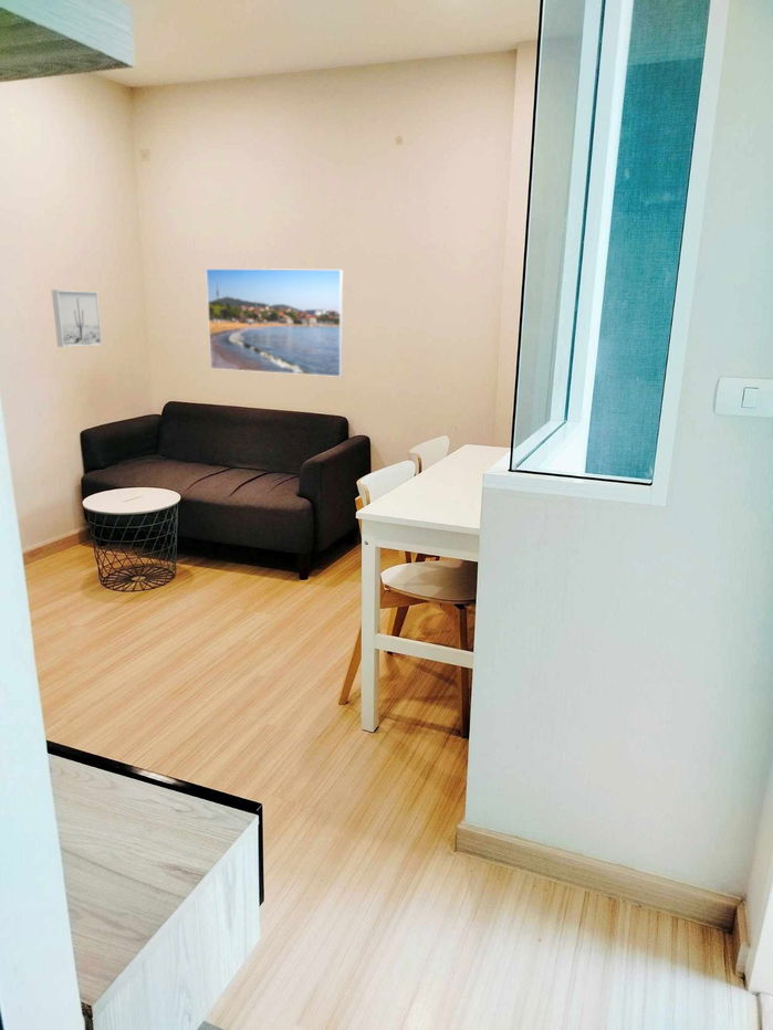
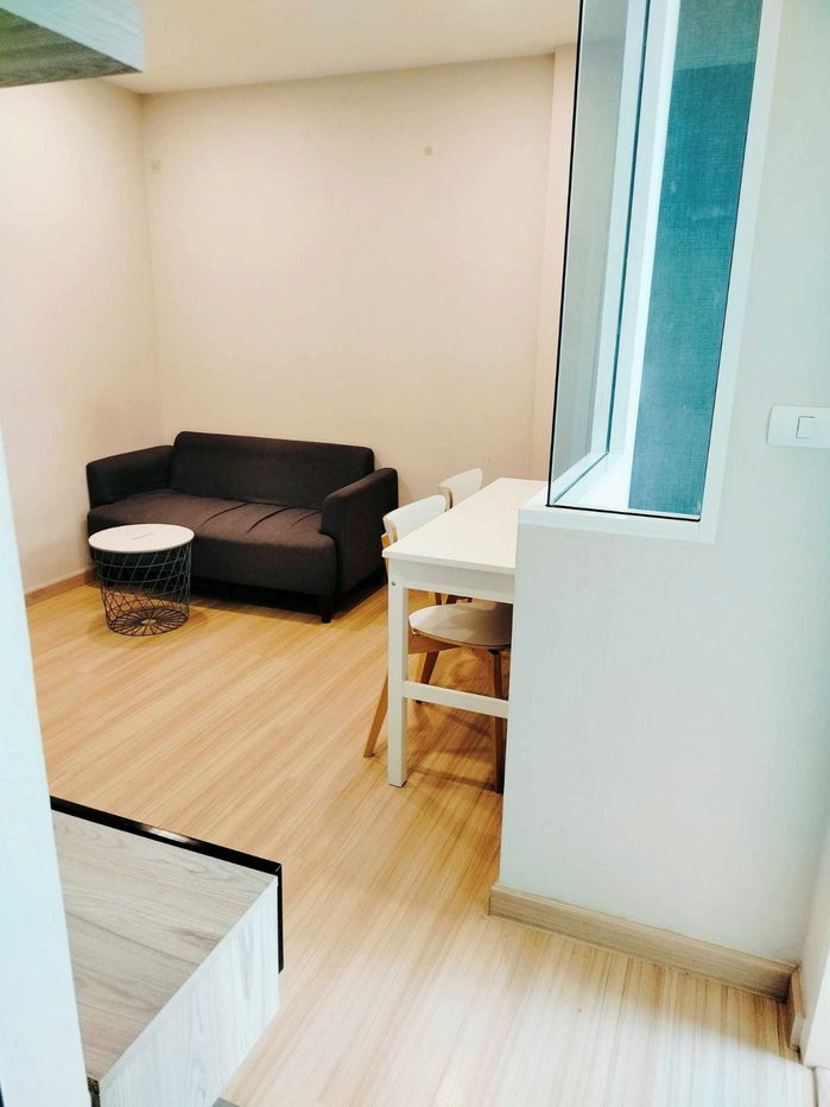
- wall art (77, 318)
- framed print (273, 322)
